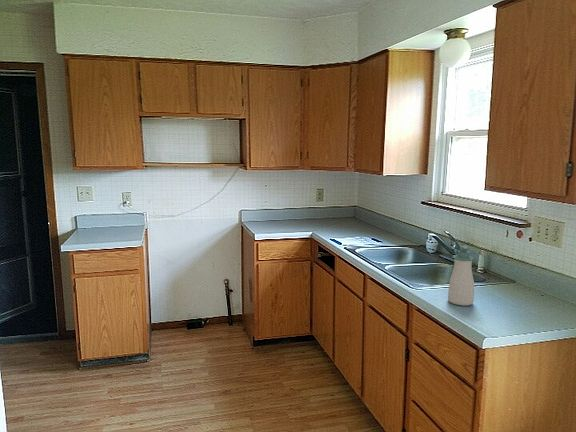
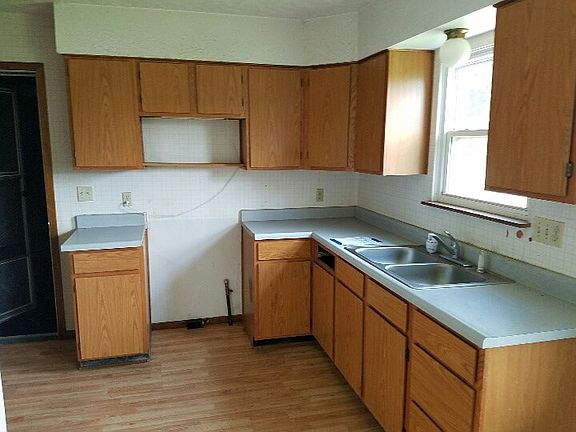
- soap bottle (462, 274)
